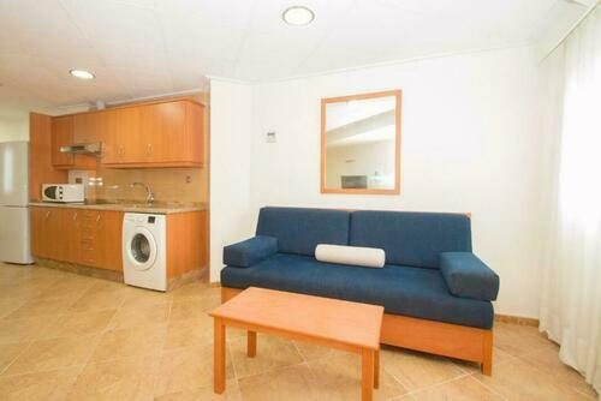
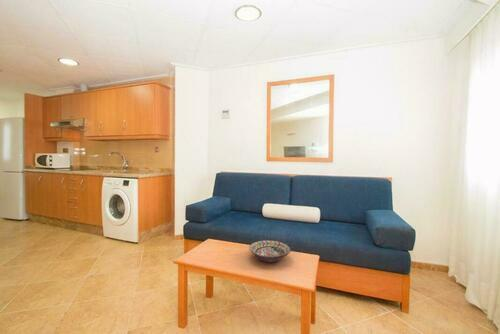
+ decorative bowl (269, 252)
